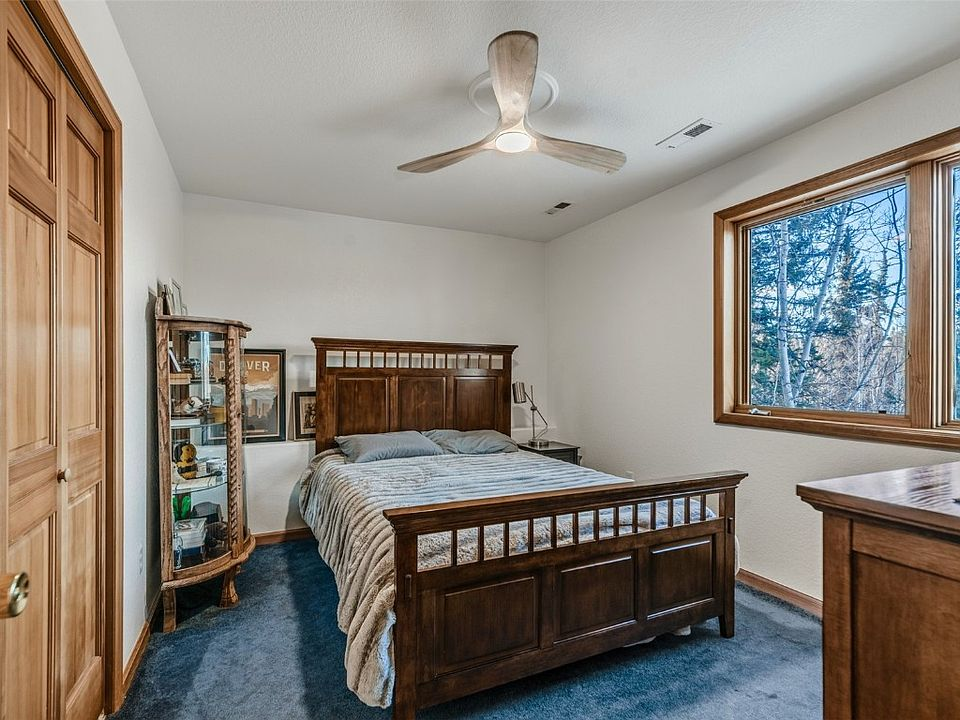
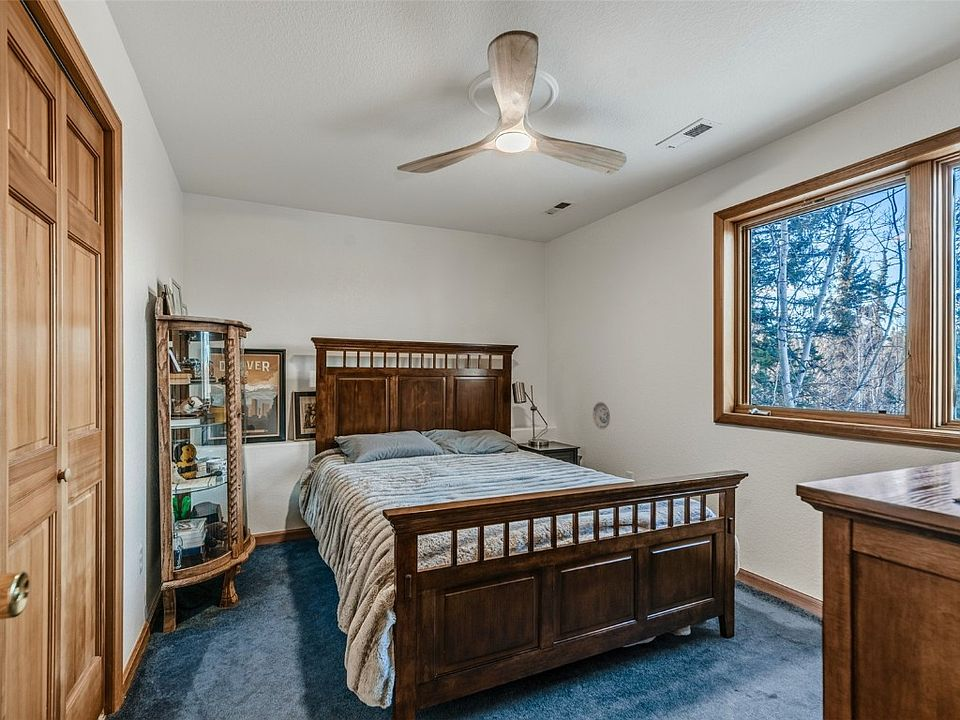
+ decorative plate (602, 415)
